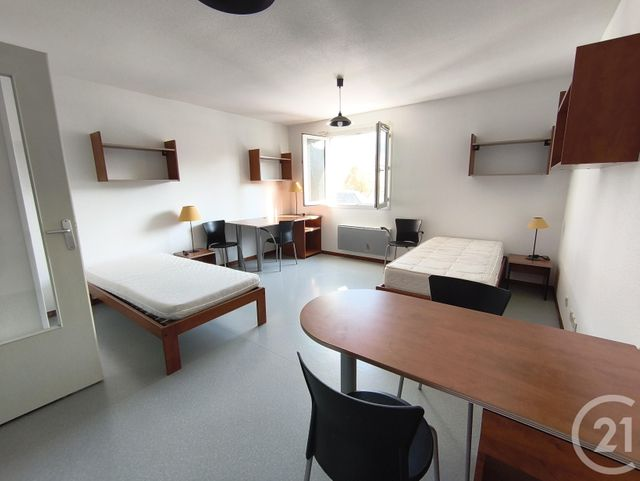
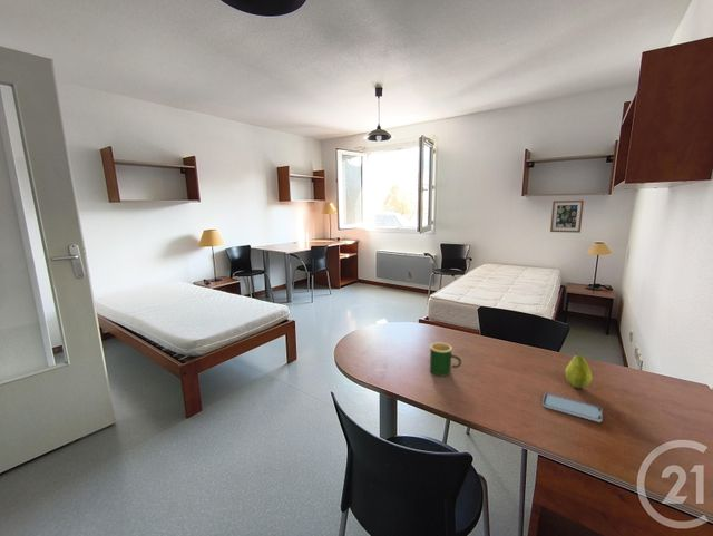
+ mug (445, 360)
+ wall art (566, 216)
+ fruit (578, 370)
+ smartphone (570, 406)
